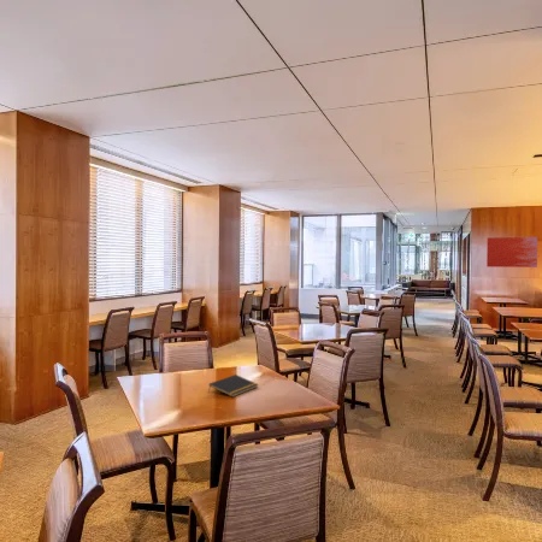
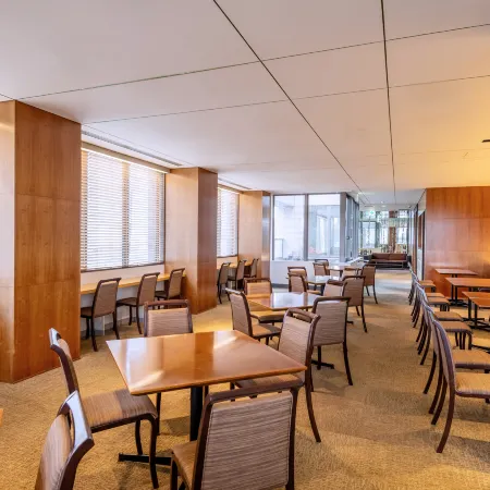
- wall art (511, 252)
- notepad (234, 384)
